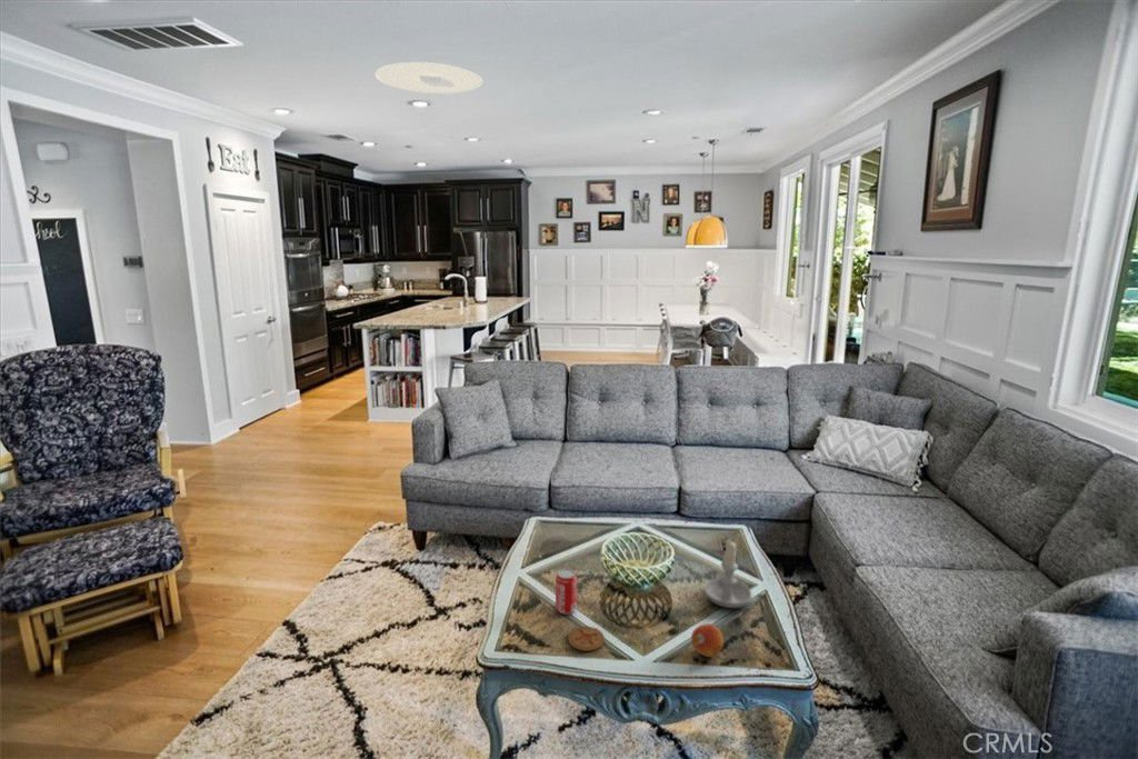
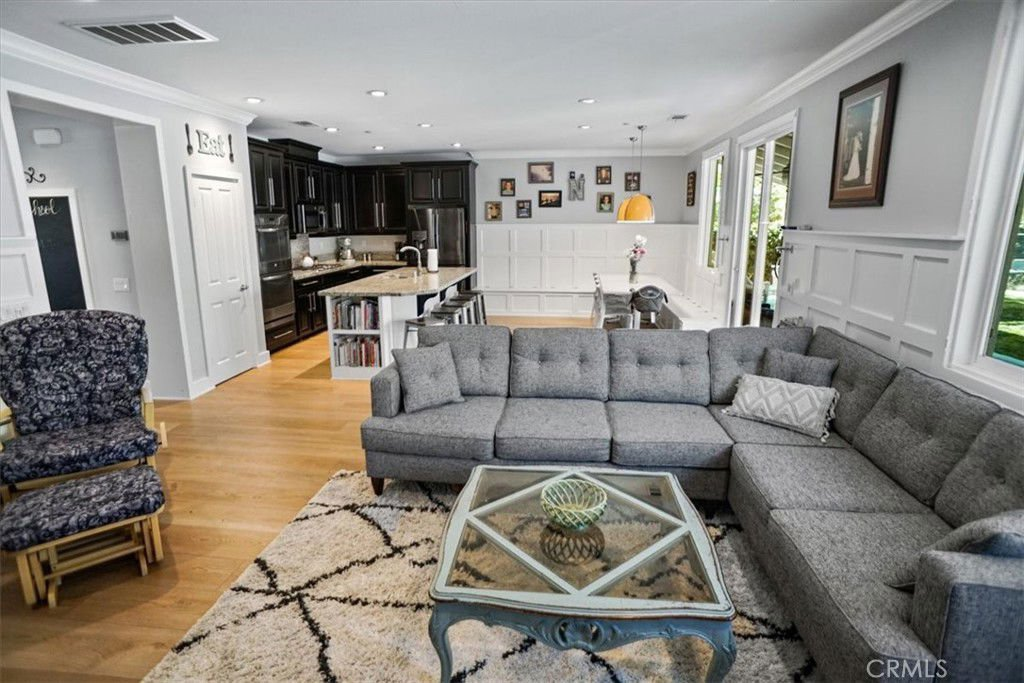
- beverage can (566, 591)
- coaster (586, 638)
- candle (729, 569)
- fruit (707, 640)
- ceiling light (429, 73)
